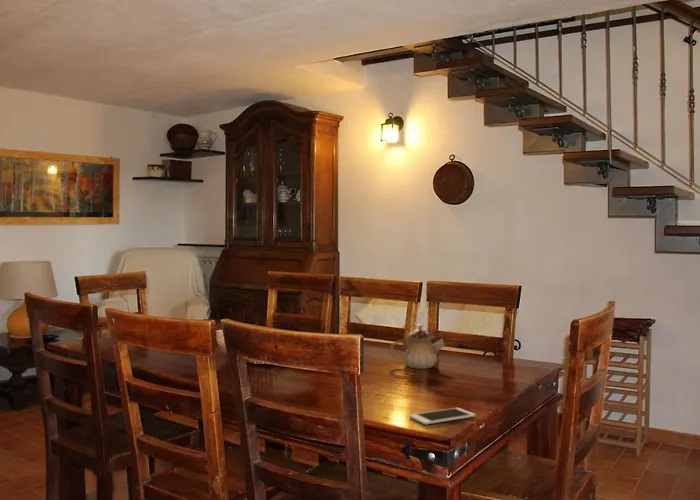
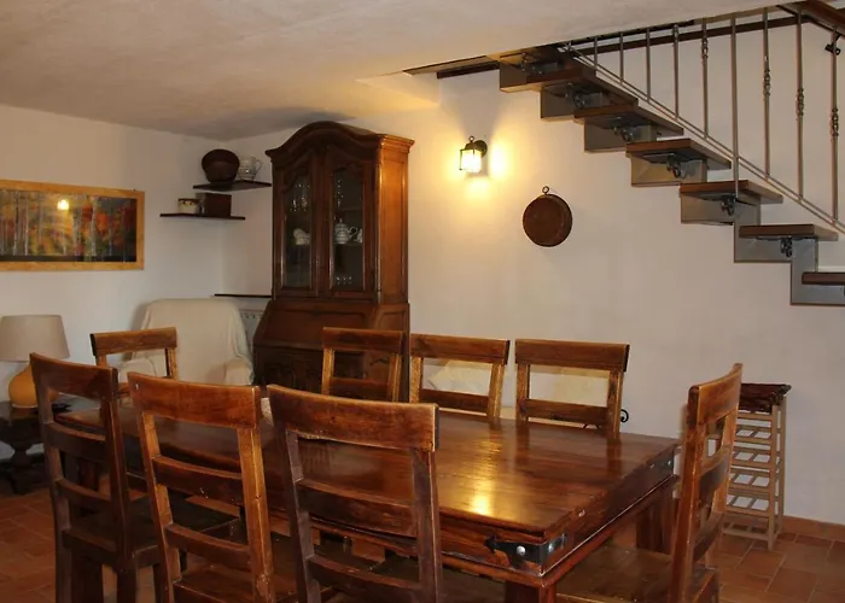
- teapot (417, 344)
- cell phone (442, 415)
